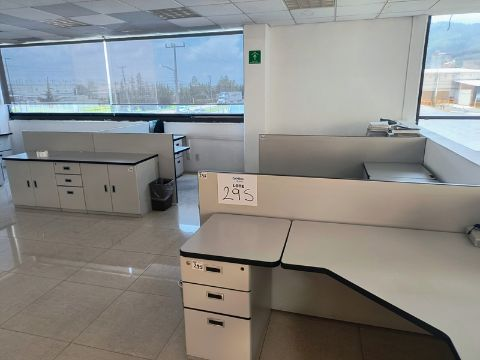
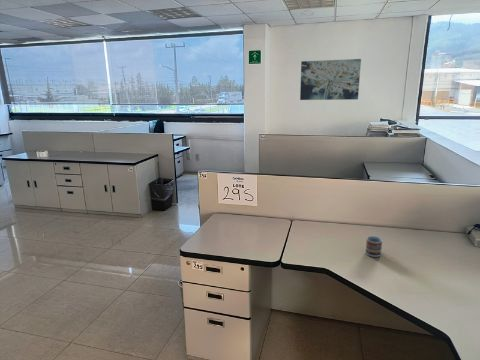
+ wall art (329, 80)
+ cup (374, 245)
